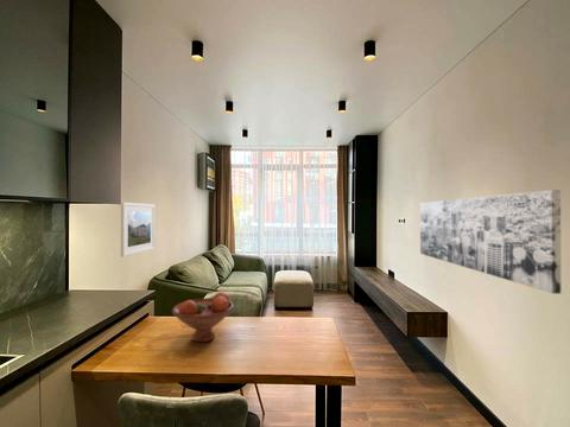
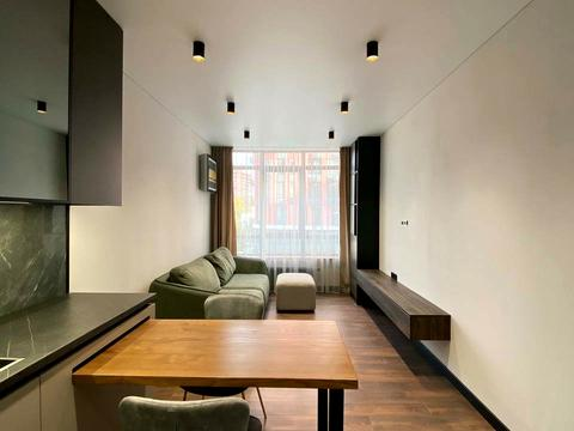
- fruit bowl (203, 316)
- wall art (466, 232)
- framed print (139, 228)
